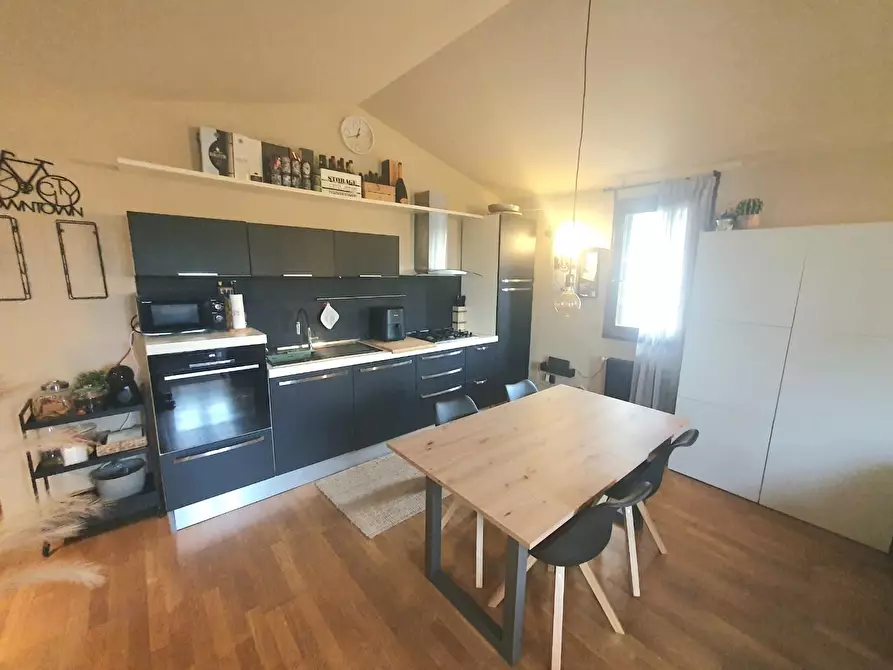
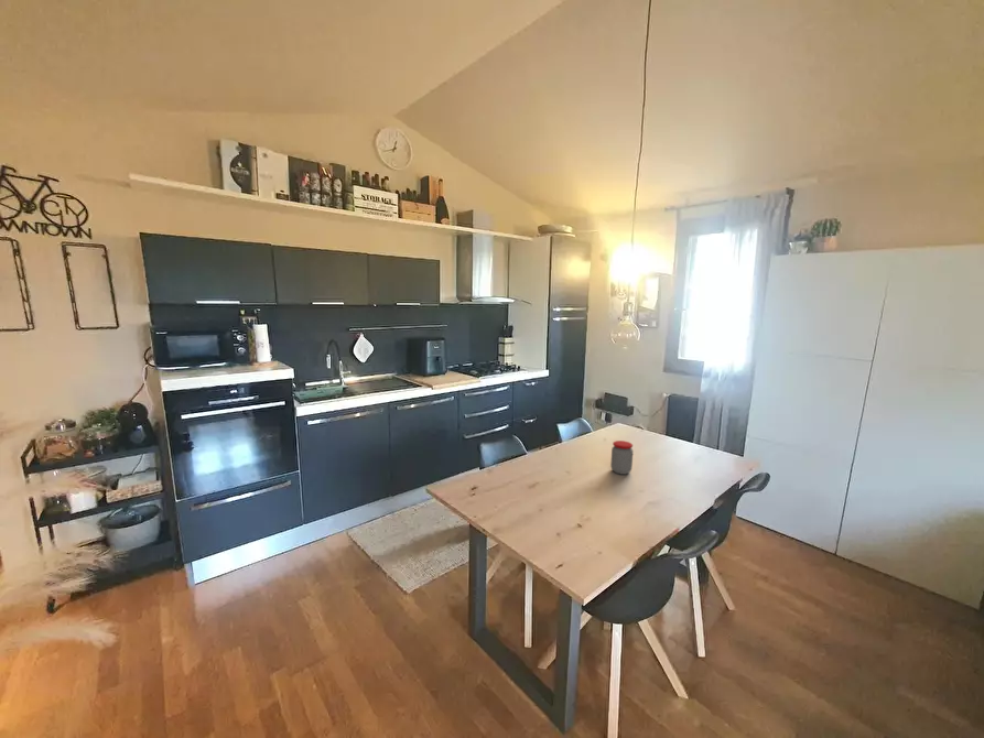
+ jar (621, 457)
